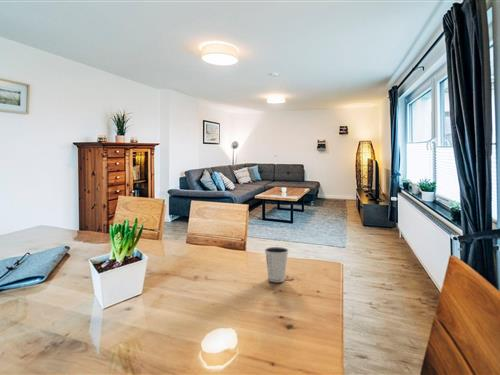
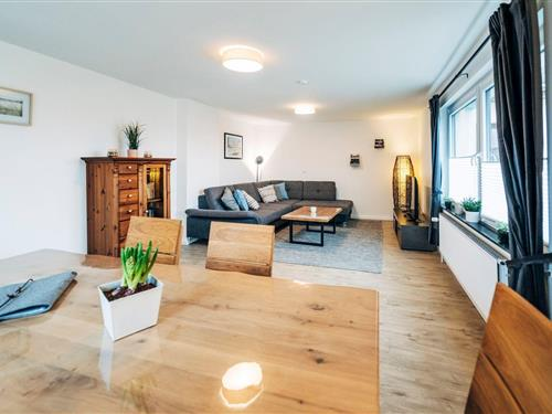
- dixie cup (276, 264)
